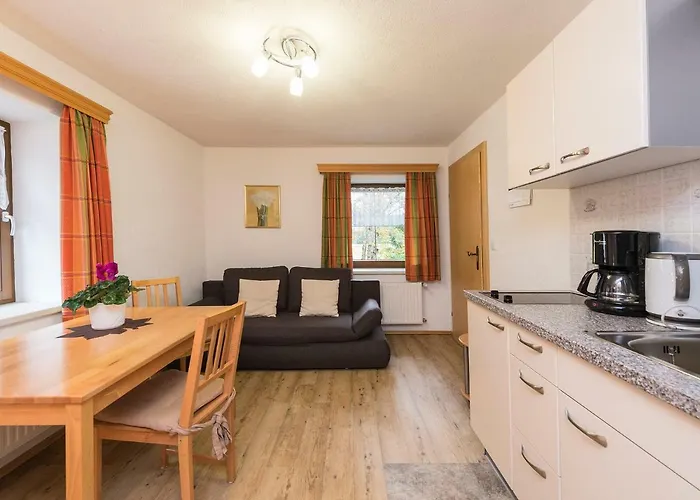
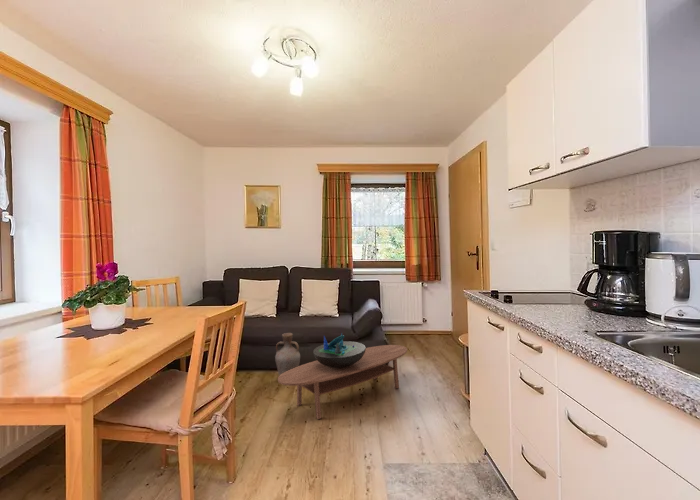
+ vase (287, 356)
+ decorative bowl (339, 349)
+ coffee table (350, 378)
